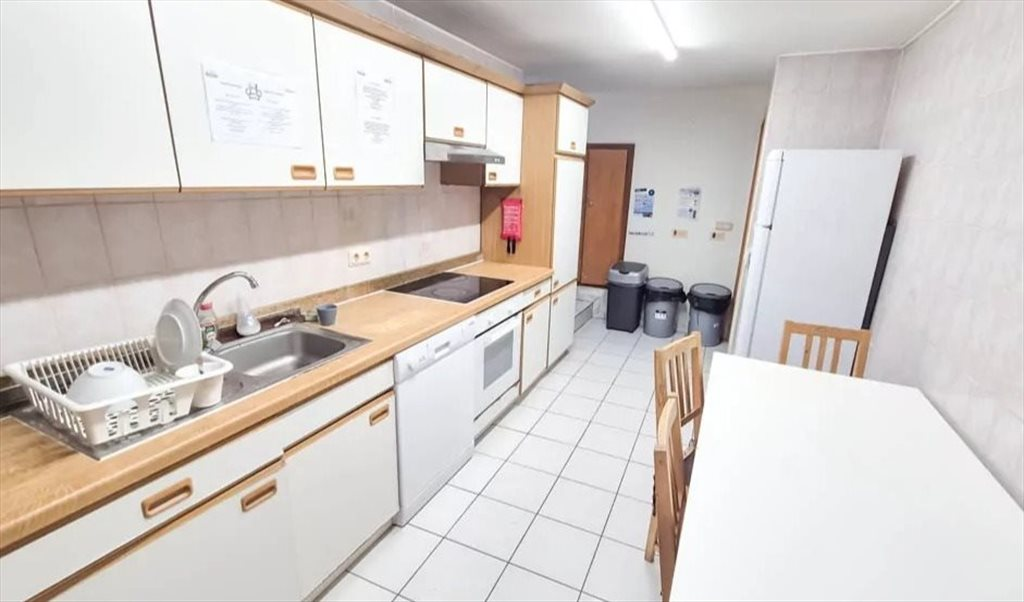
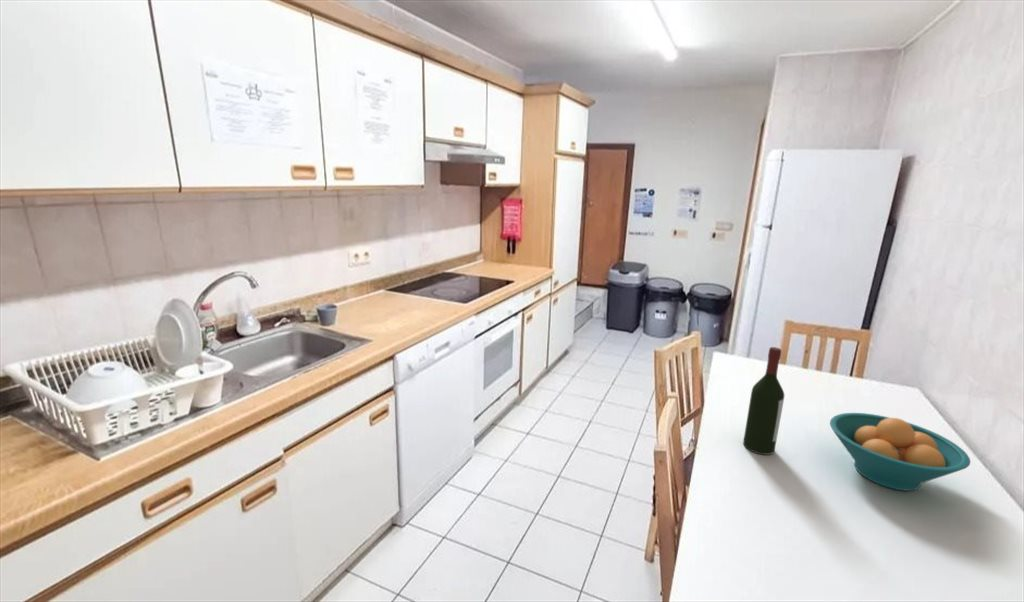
+ wine bottle (766, 399)
+ fruit bowl (892, 448)
